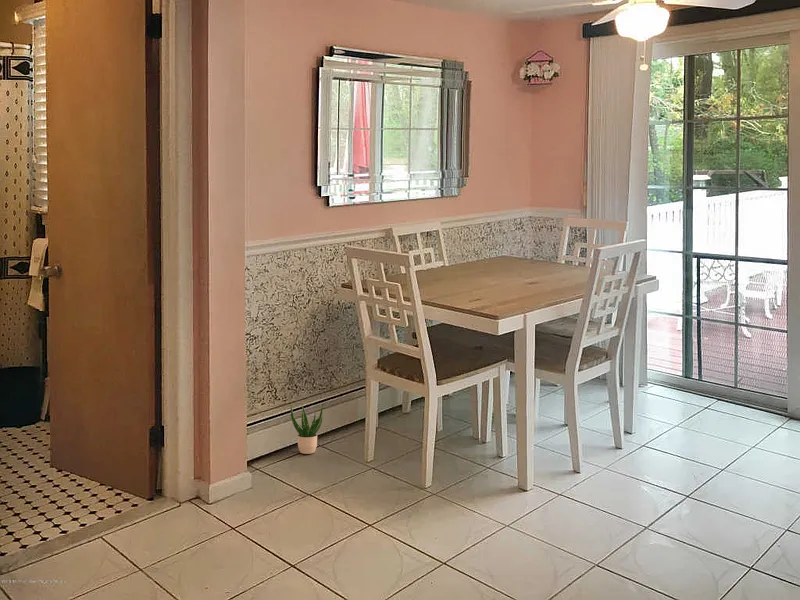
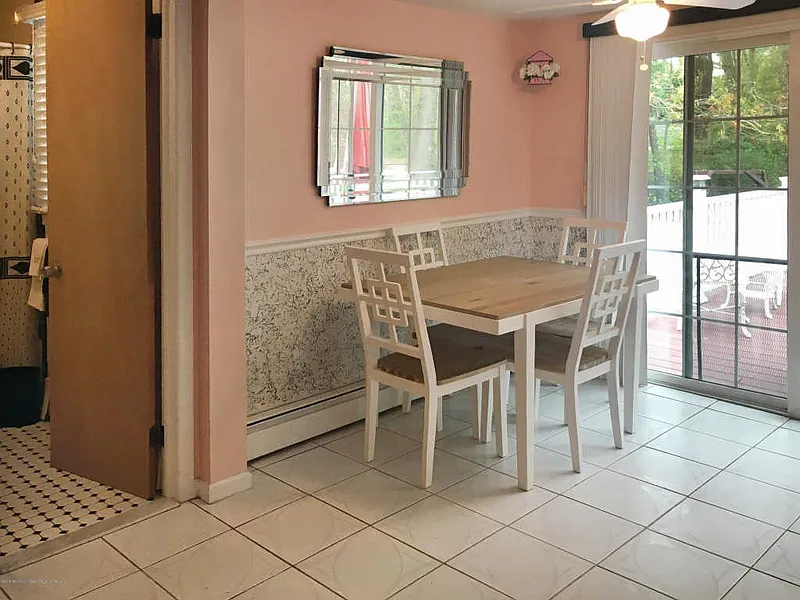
- potted plant (306, 425)
